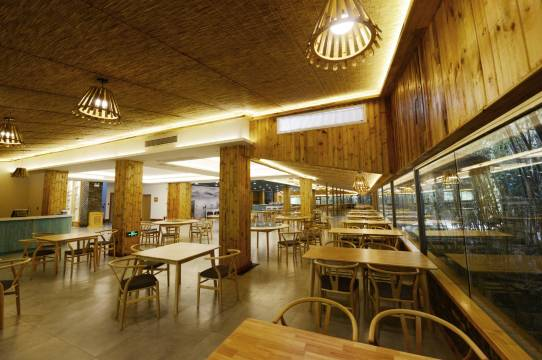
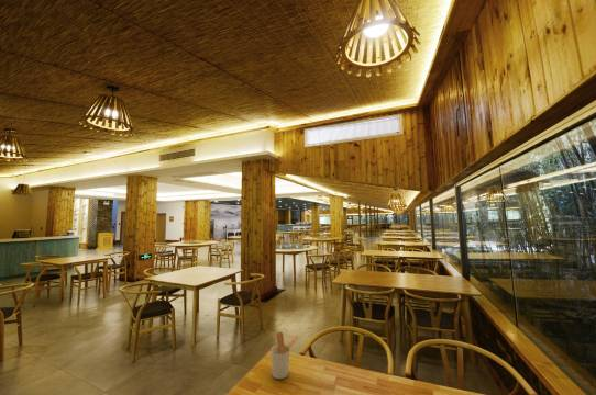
+ utensil holder (285, 354)
